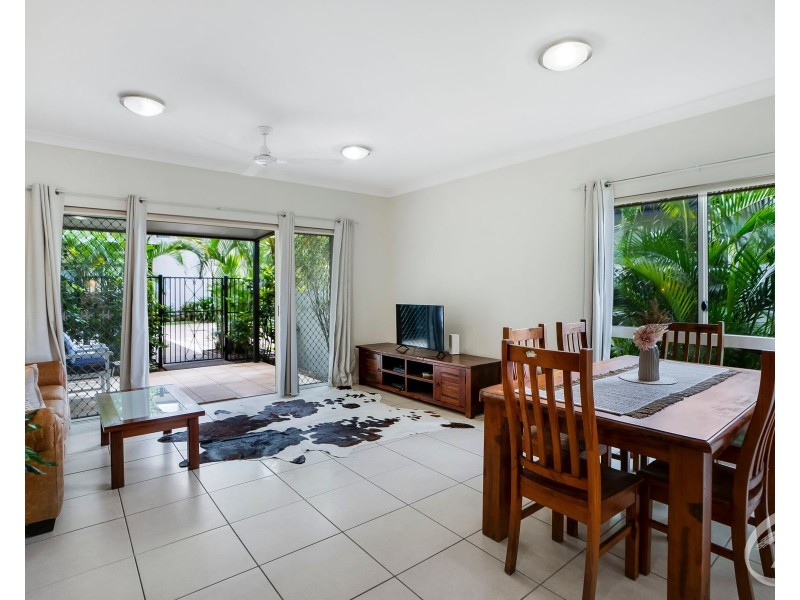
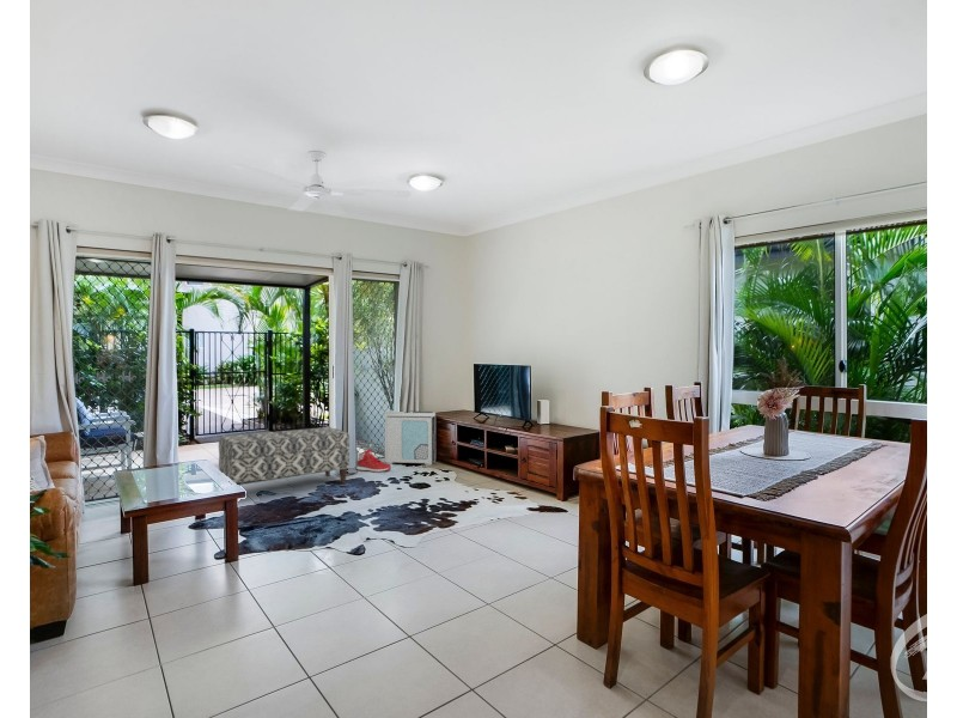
+ sneaker (373, 460)
+ bench (285, 461)
+ air purifier (410, 437)
